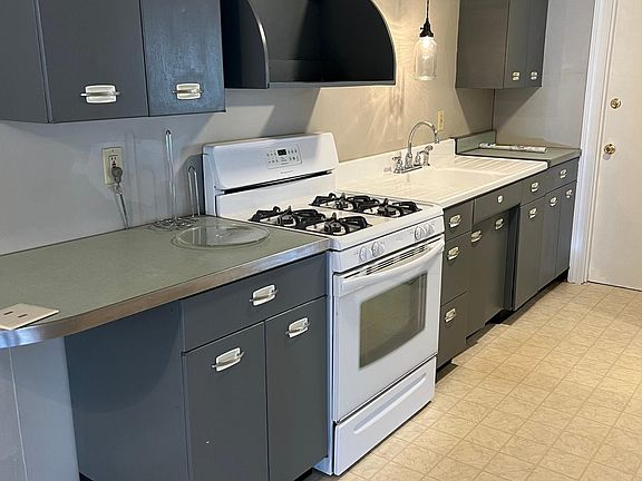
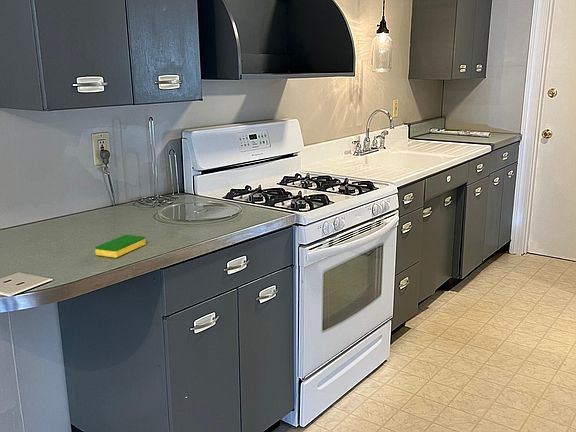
+ dish sponge (121, 245)
